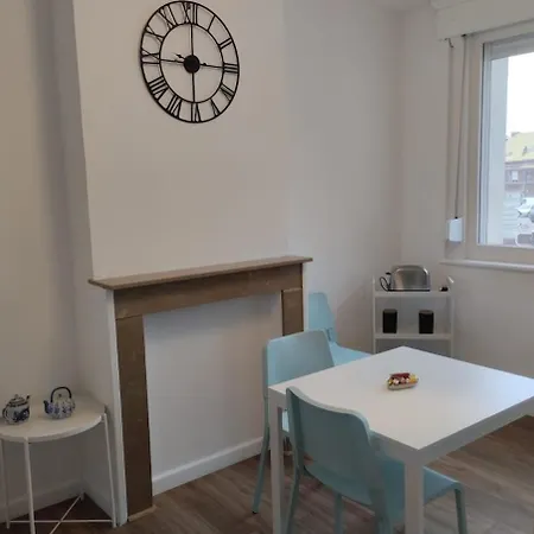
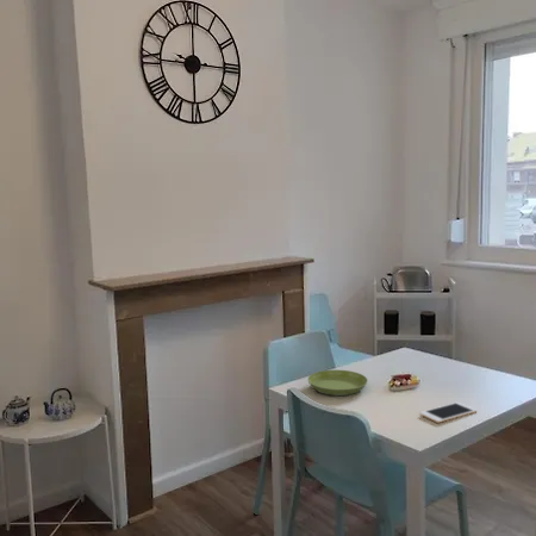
+ saucer (337, 382)
+ cell phone (448, 411)
